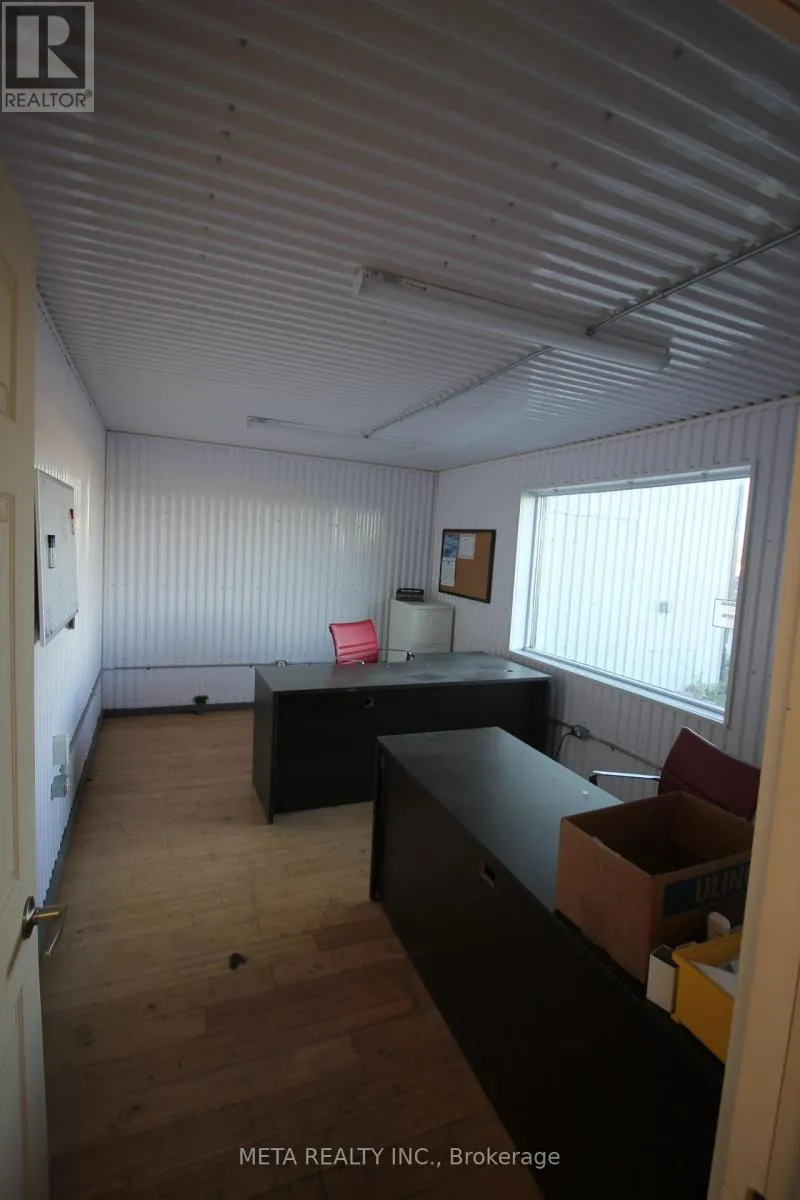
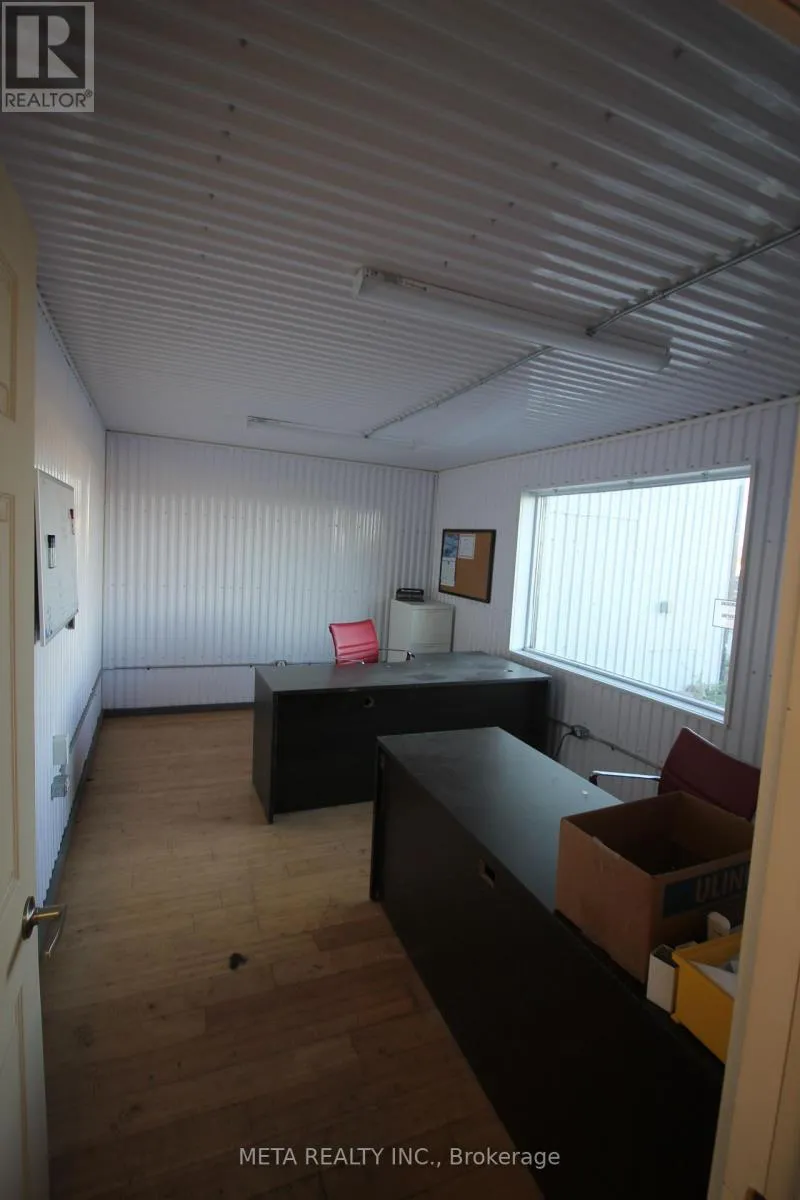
- potted plant (200, 697)
